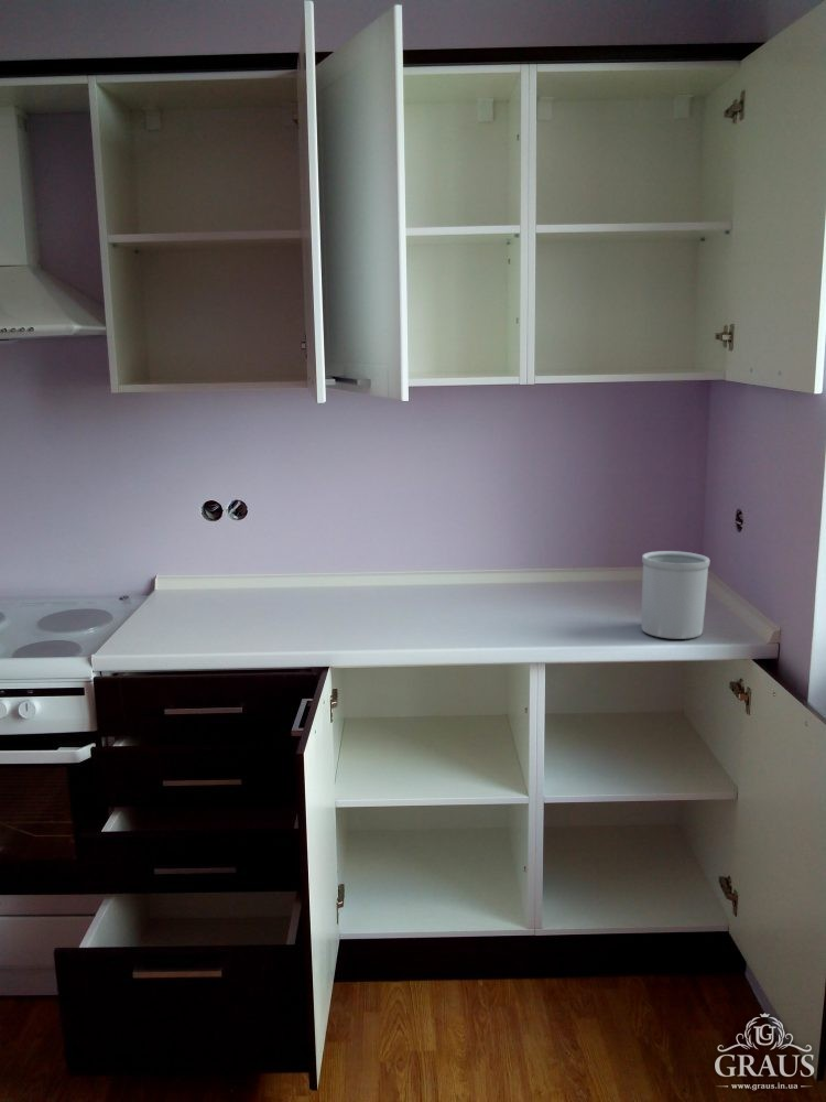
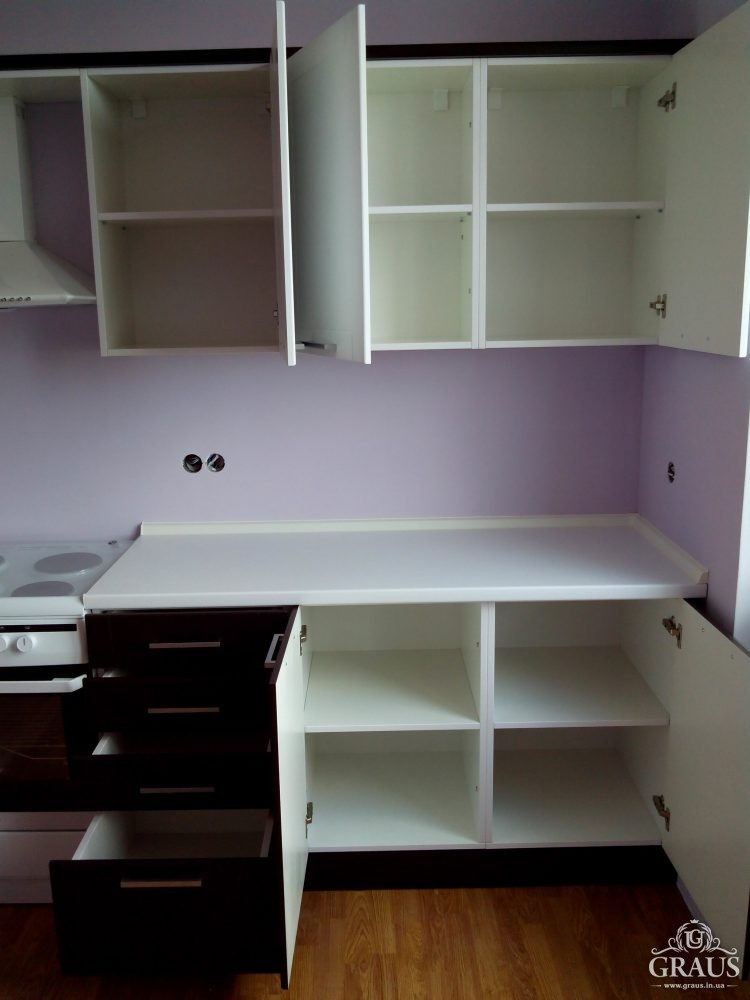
- utensil holder (674, 594)
